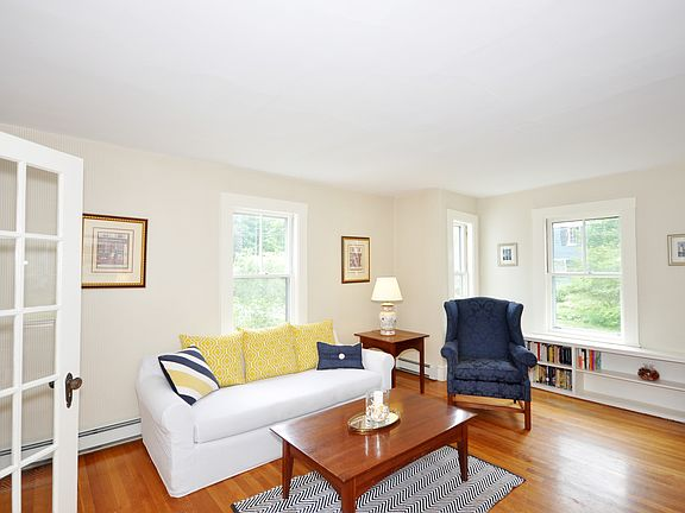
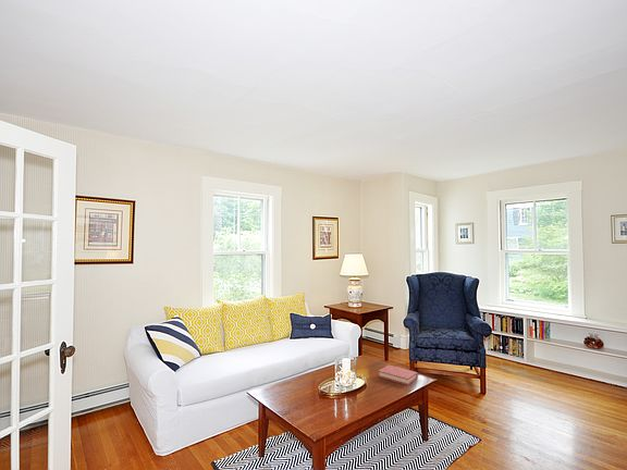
+ book (397, 374)
